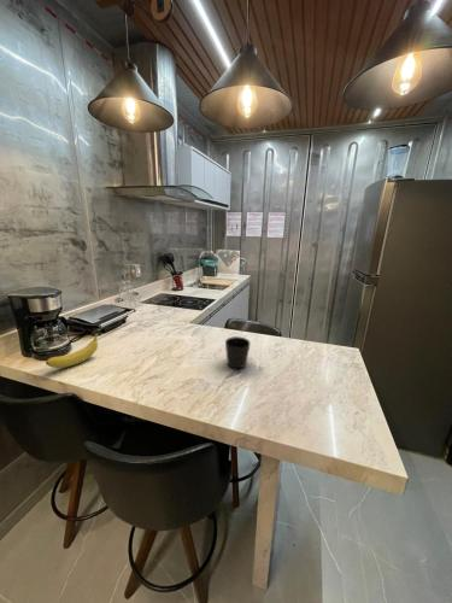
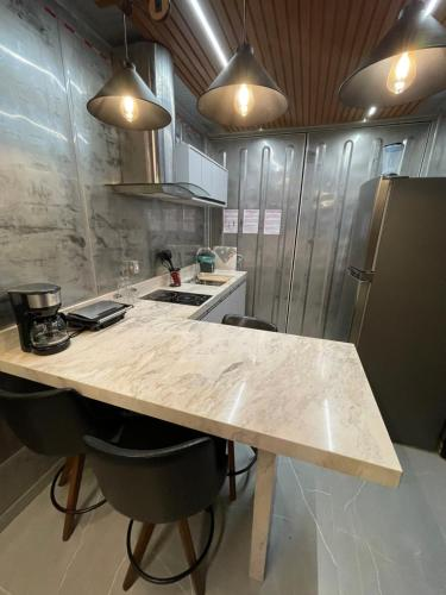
- fruit (75, 352)
- cup (237, 351)
